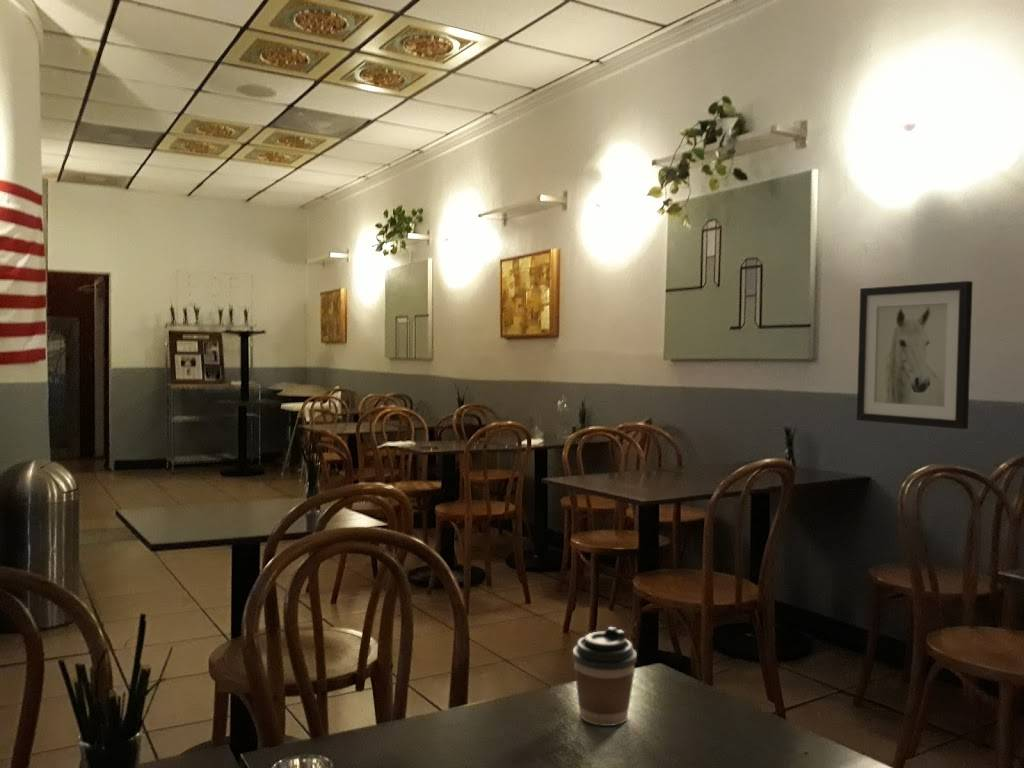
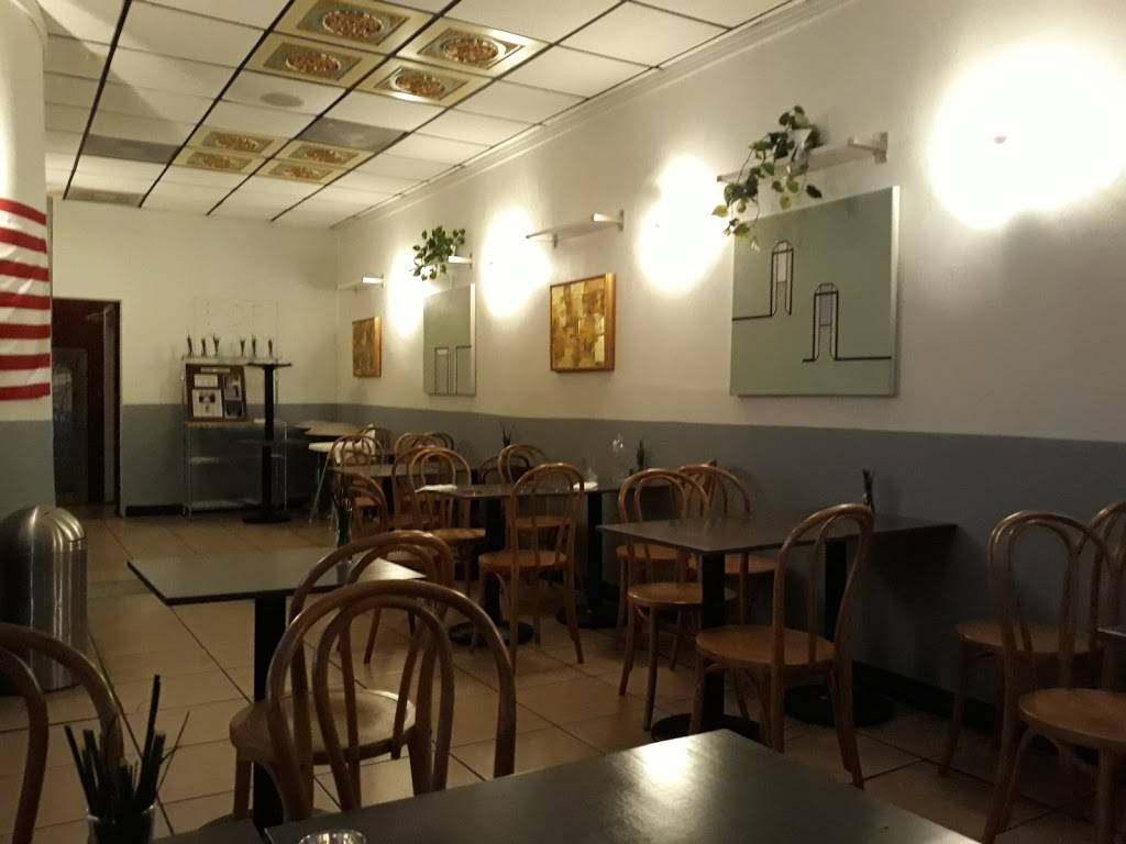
- coffee cup (604, 674)
- wall art (911, 354)
